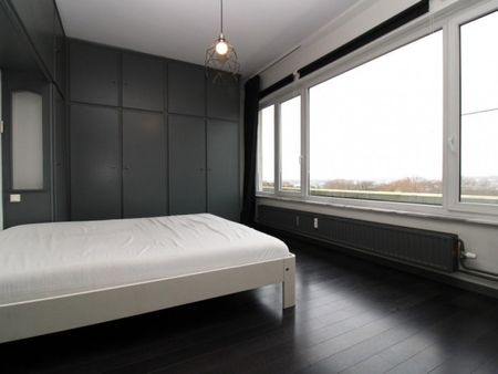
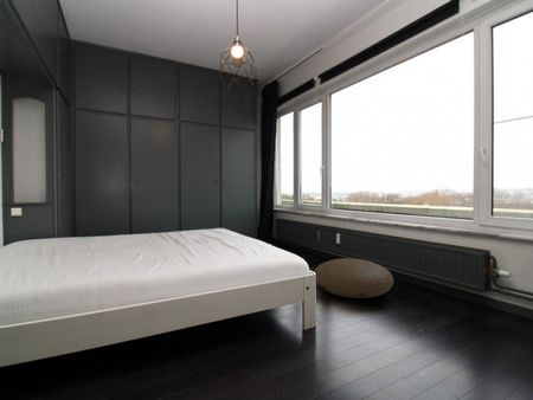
+ pouf (351, 276)
